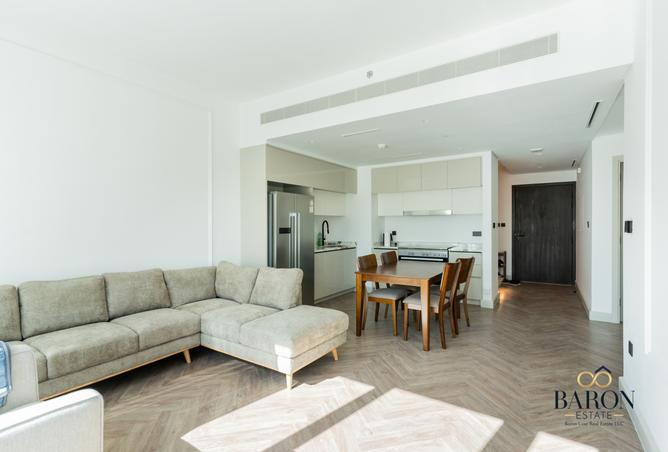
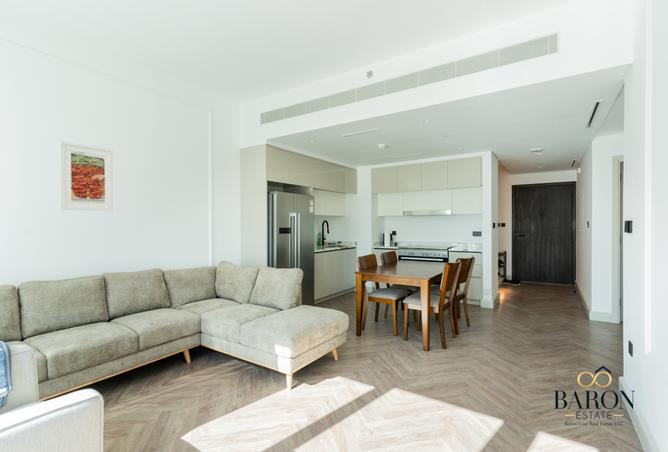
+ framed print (88, 177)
